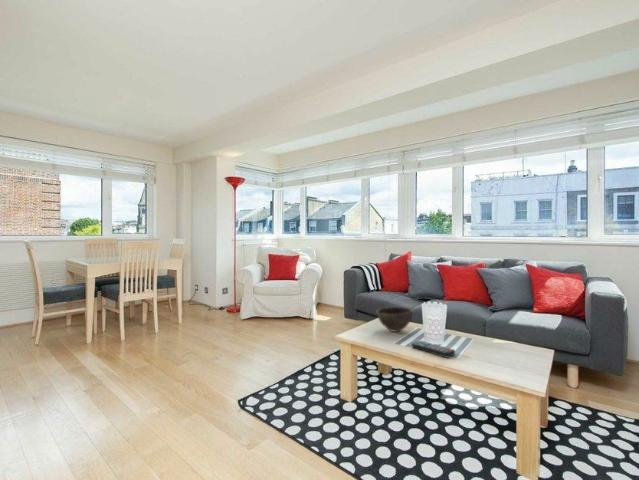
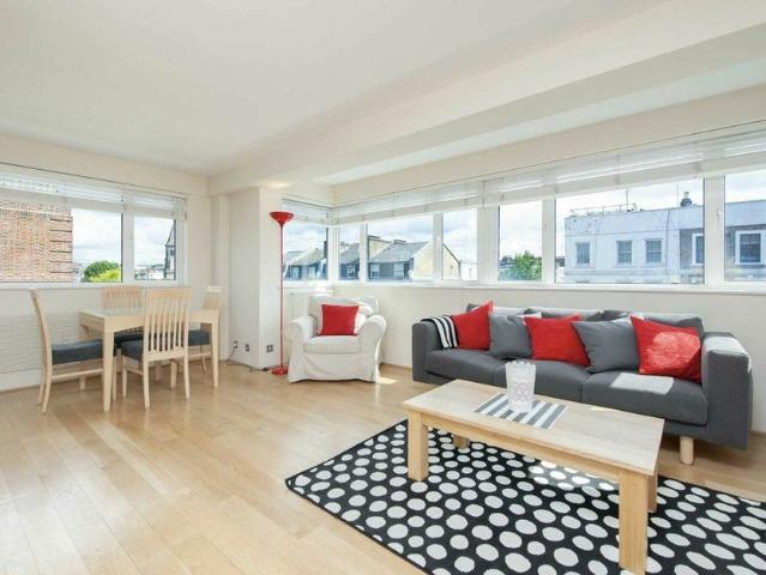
- remote control (432, 348)
- bowl (394, 319)
